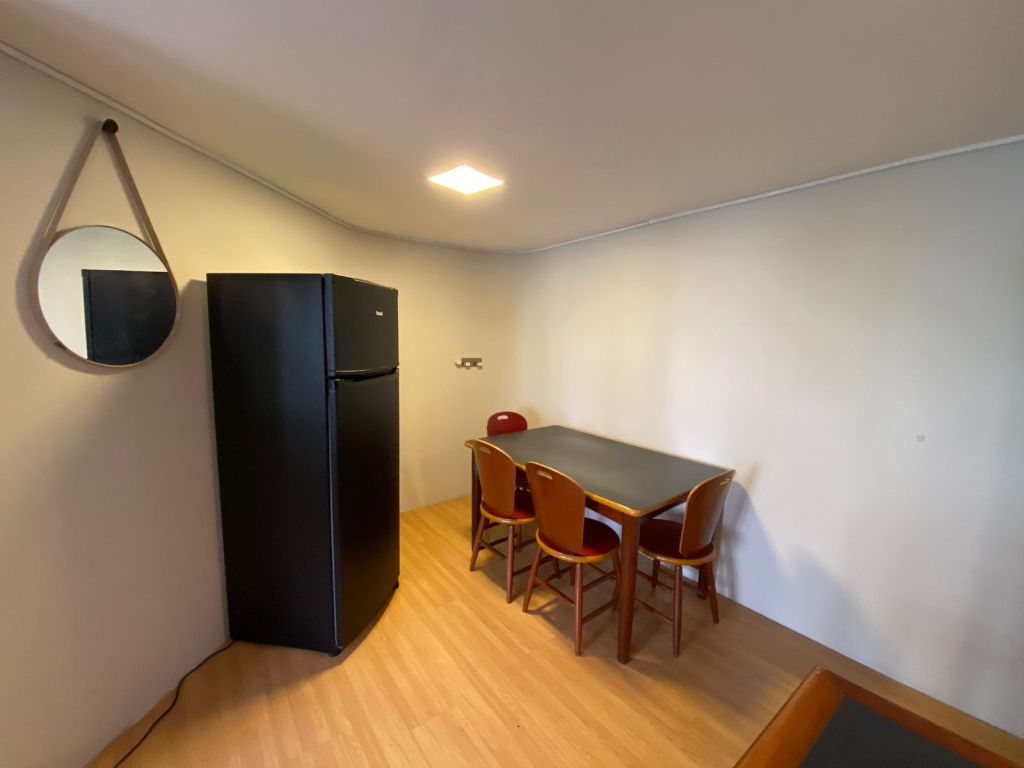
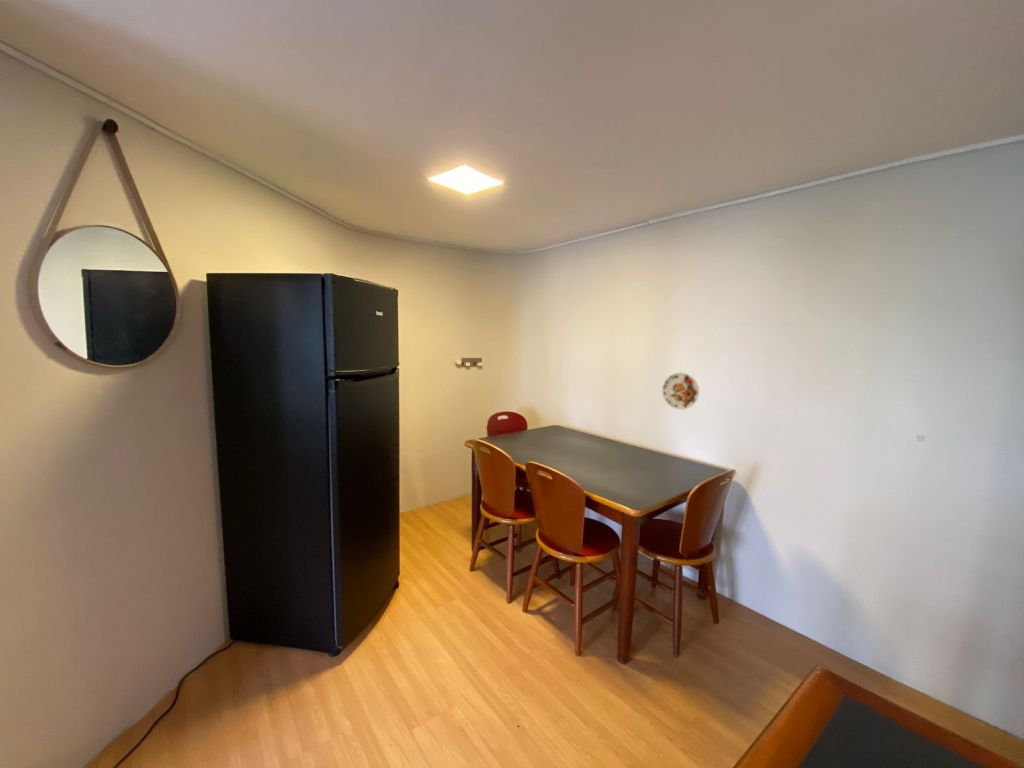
+ decorative plate (680, 391)
